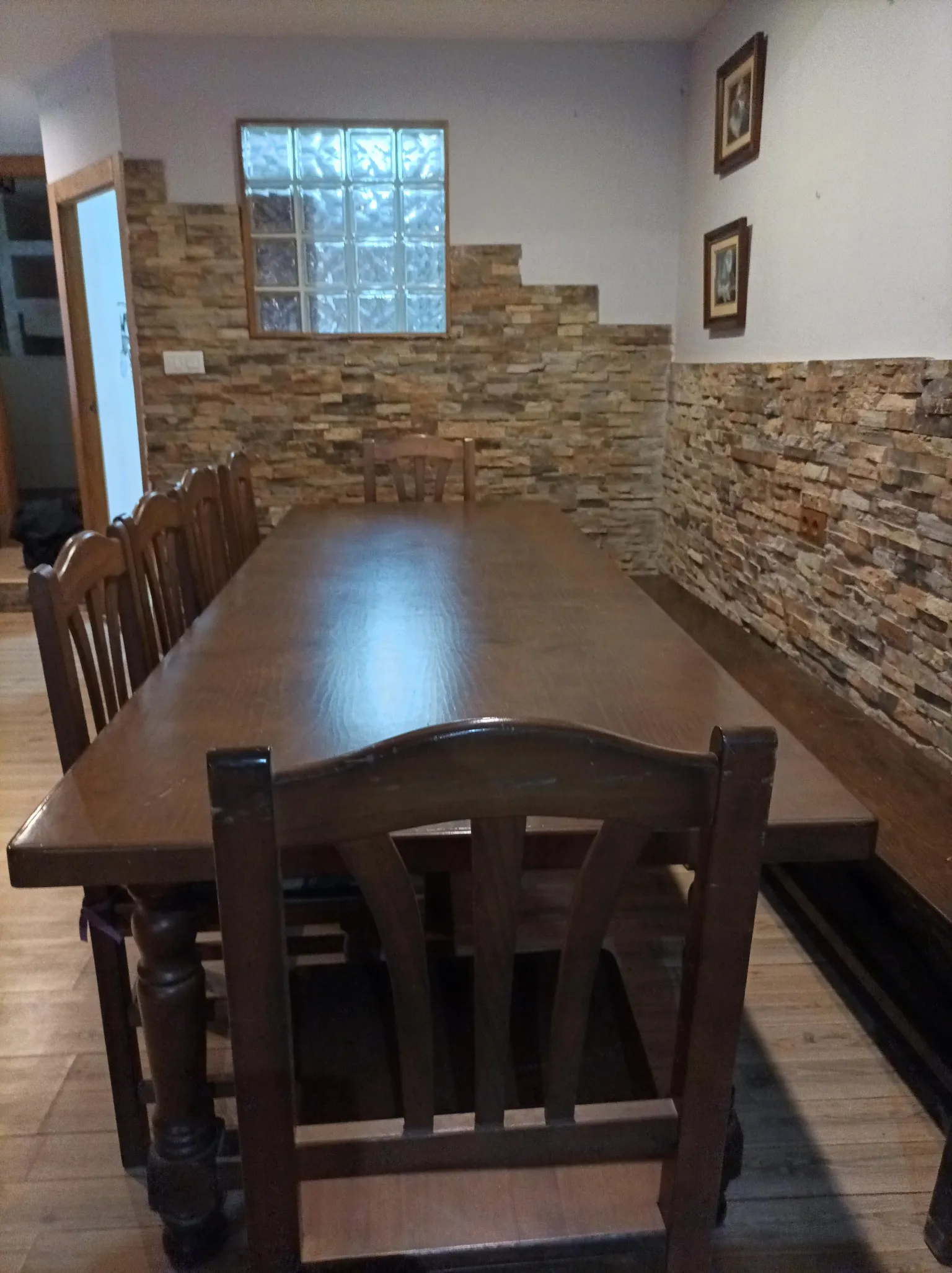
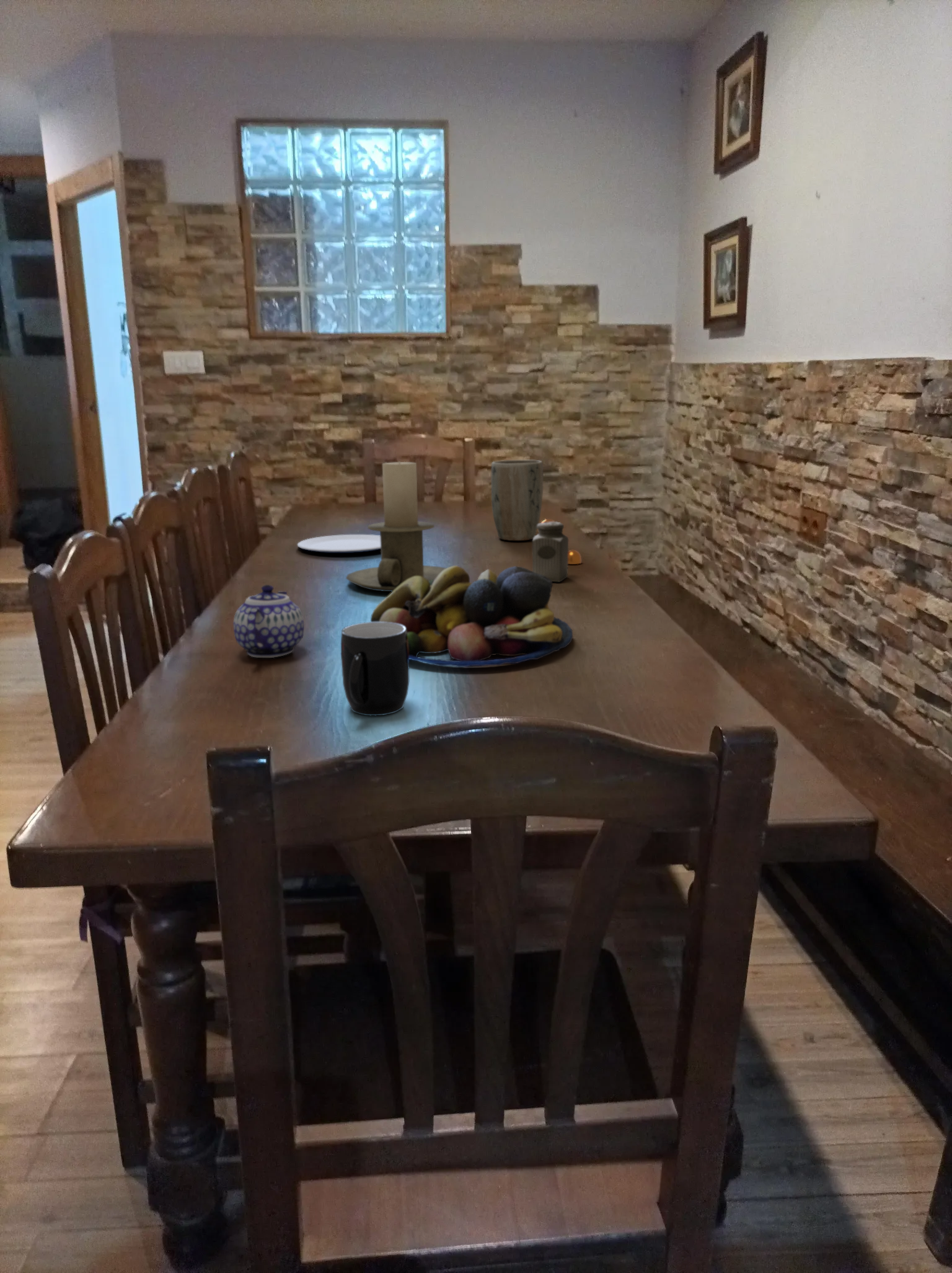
+ salt shaker (550, 550)
+ plate (348, 544)
+ plant pot (517, 500)
+ candle holder (401, 523)
+ mug (371, 672)
+ pepper shaker (568, 551)
+ fruit bowl (467, 601)
+ teapot (268, 619)
